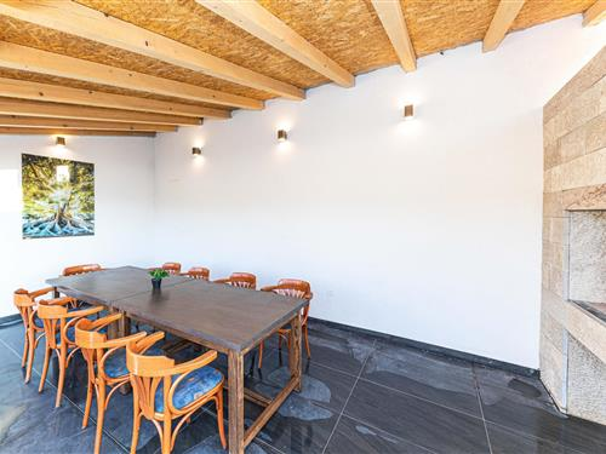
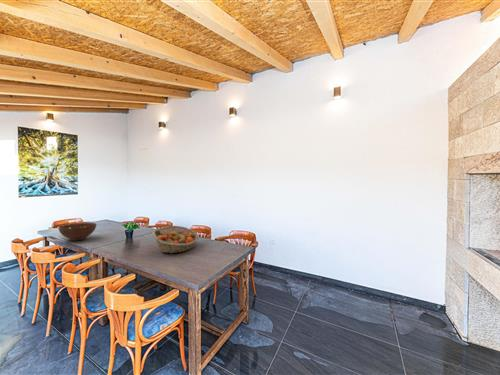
+ fruit basket (176, 238)
+ fruit bowl (78, 232)
